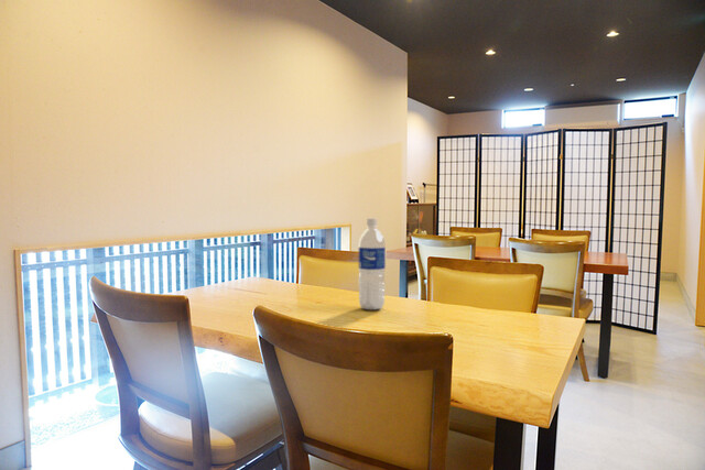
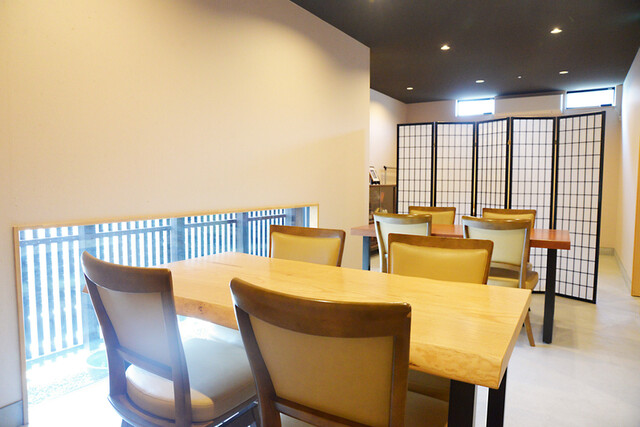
- water bottle (371, 263)
